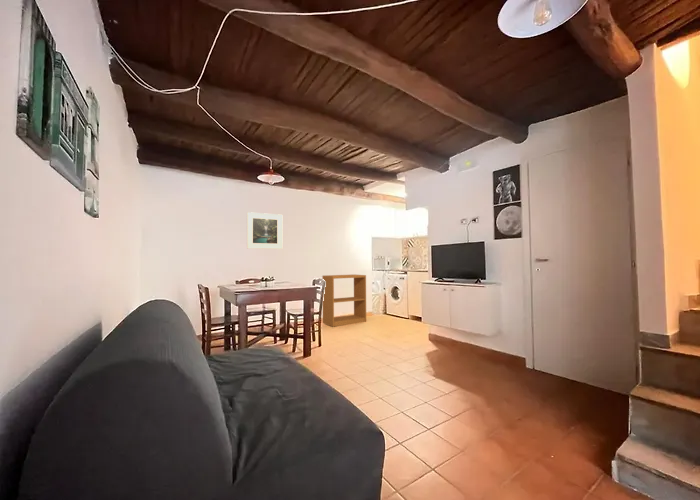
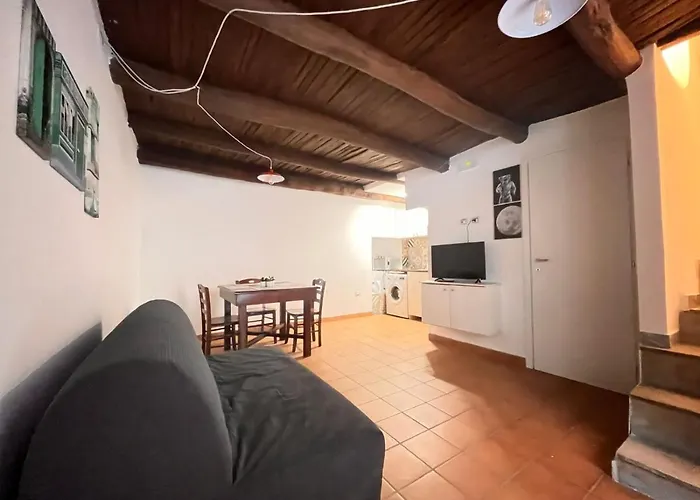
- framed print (265, 231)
- bookshelf (344, 298)
